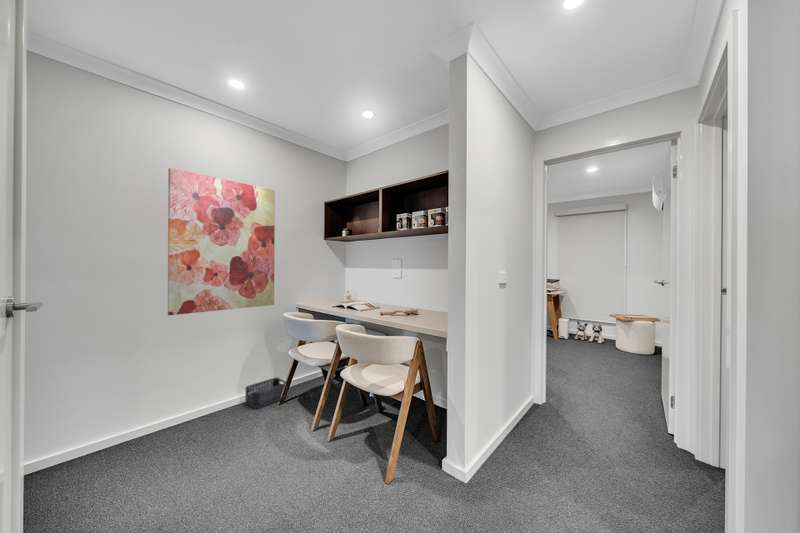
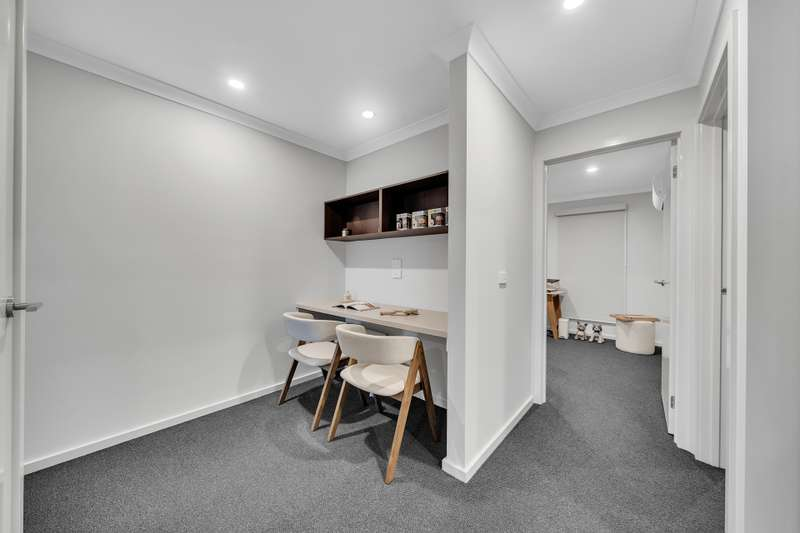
- wall art (227, 245)
- storage bin (266, 392)
